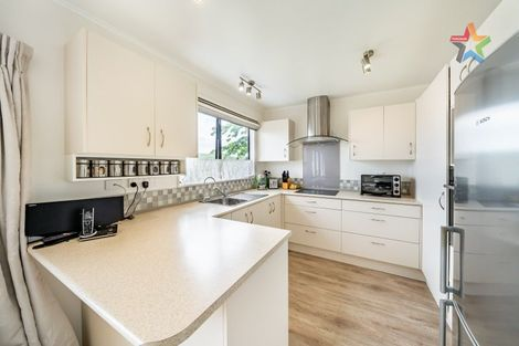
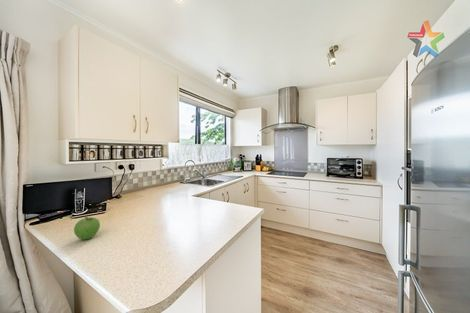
+ fruit (87, 227)
